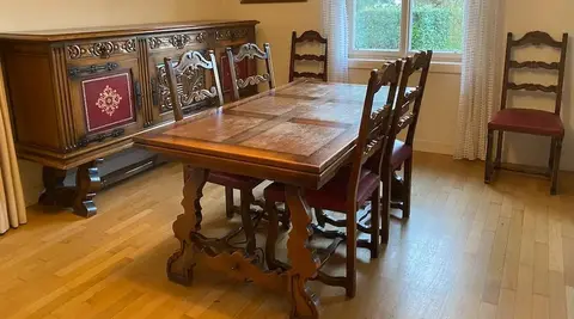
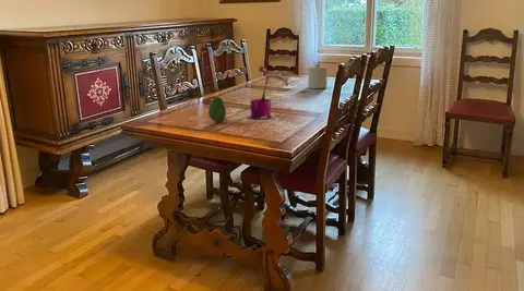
+ candle (317, 75)
+ potted plant (264, 92)
+ fruit (216, 109)
